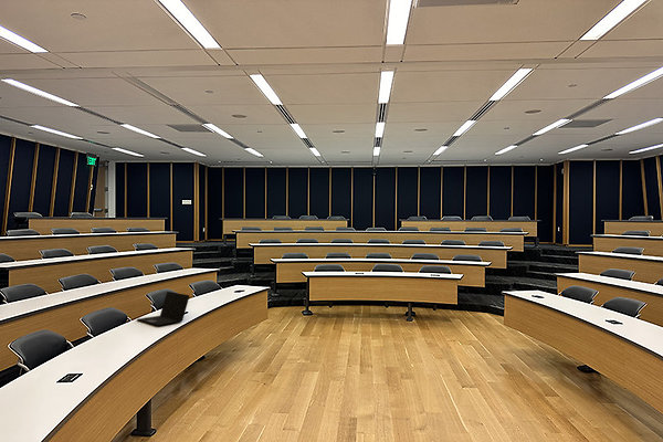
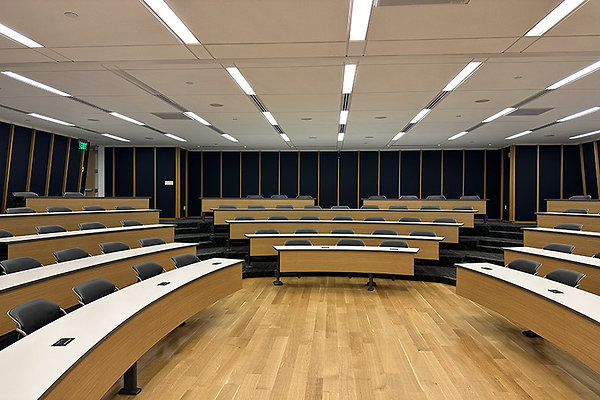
- laptop (164, 307)
